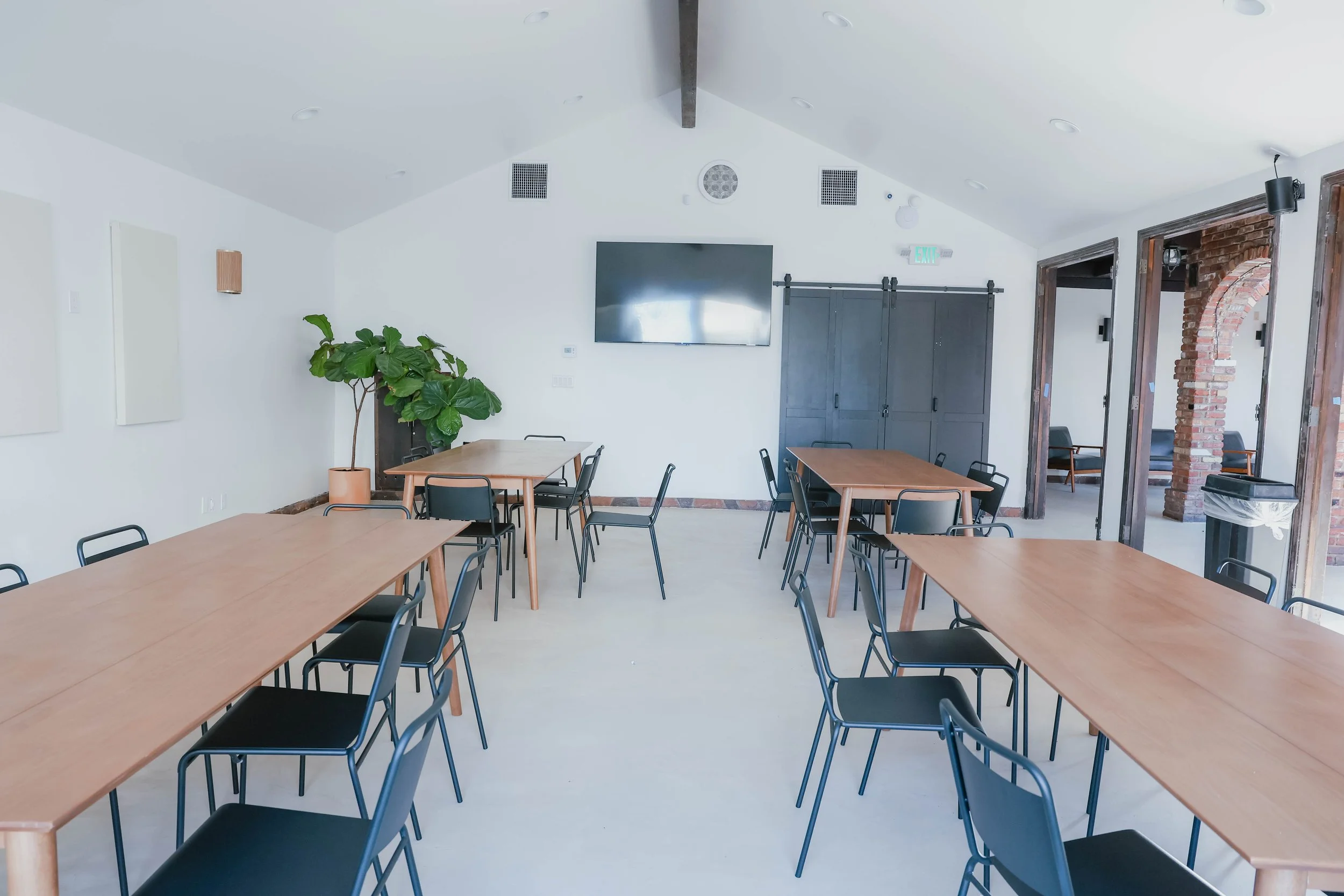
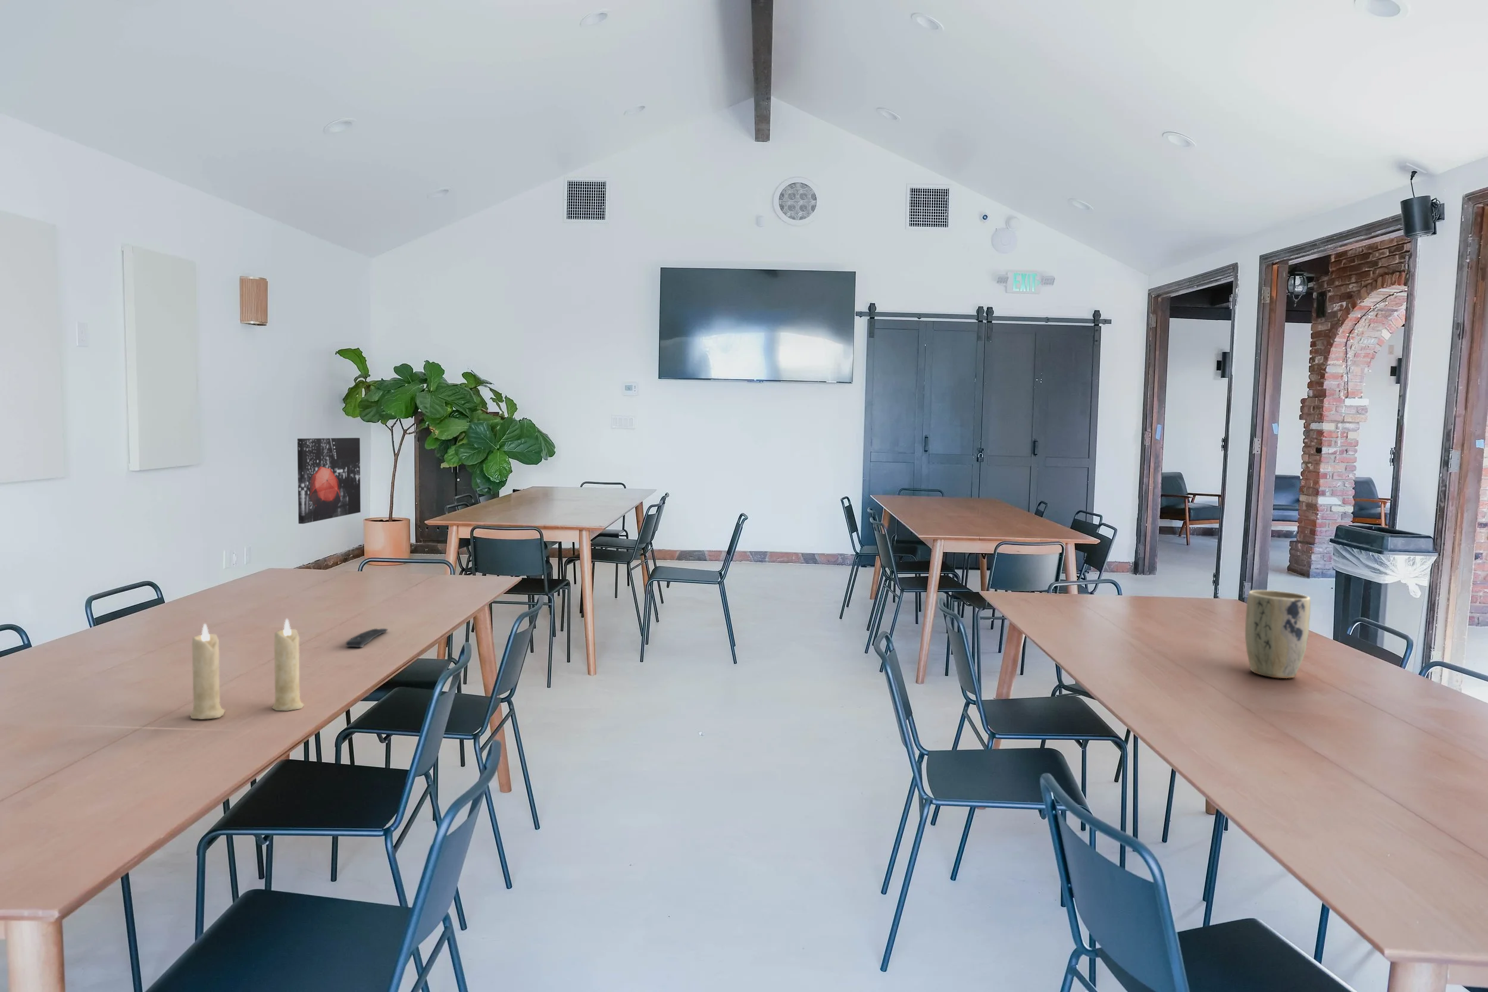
+ remote control (369, 636)
+ plant pot (1277, 633)
+ candle (275, 665)
+ wall art (331, 478)
